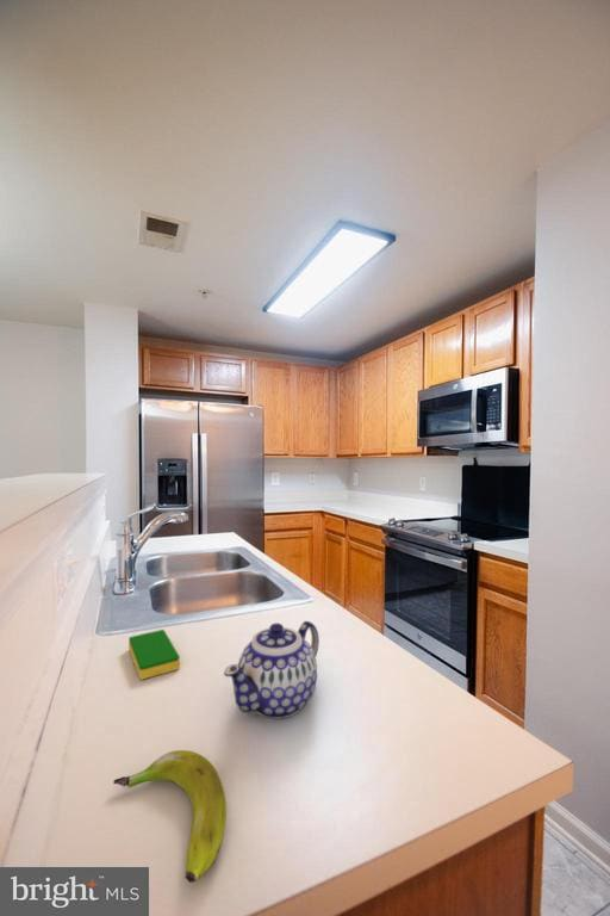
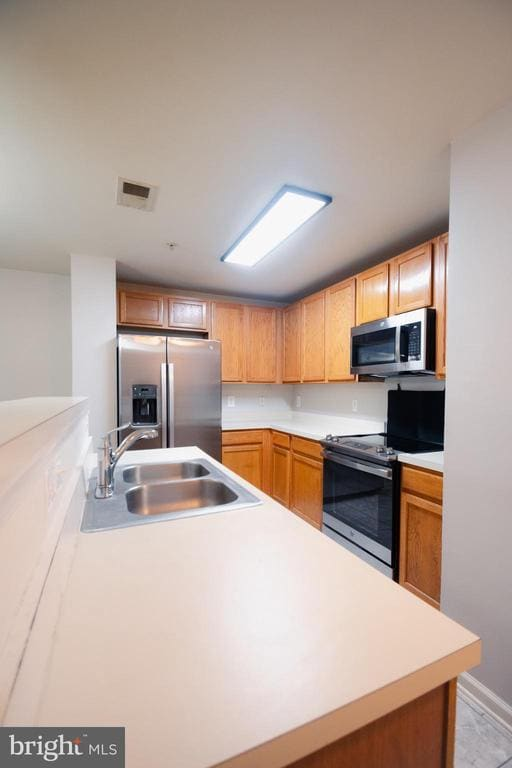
- teapot (276, 662)
- banana (187, 793)
- dish sponge (152, 651)
